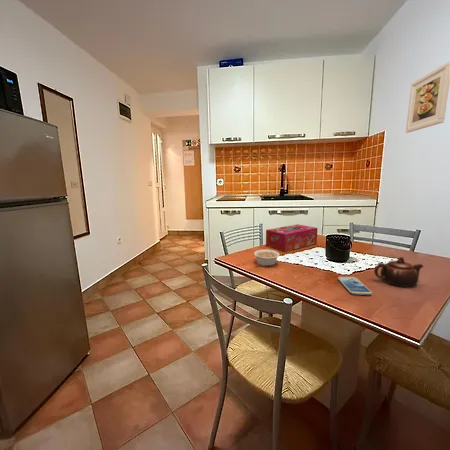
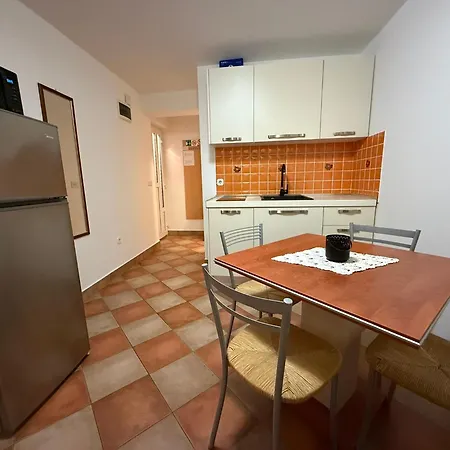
- smartphone (353, 285)
- tissue box (291, 236)
- teapot (398, 269)
- legume (266, 257)
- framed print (426, 101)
